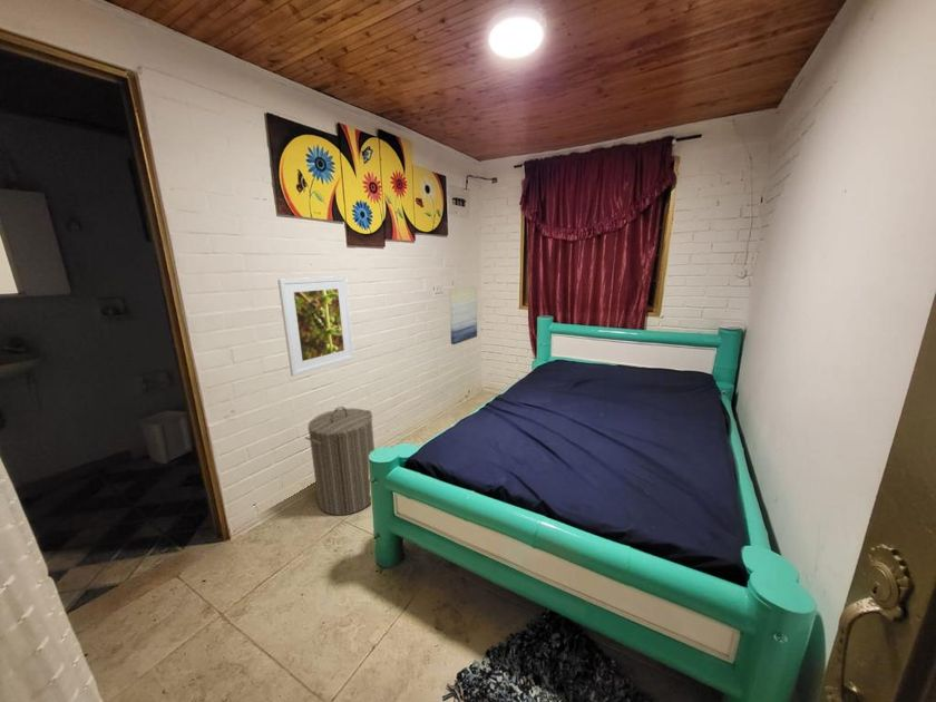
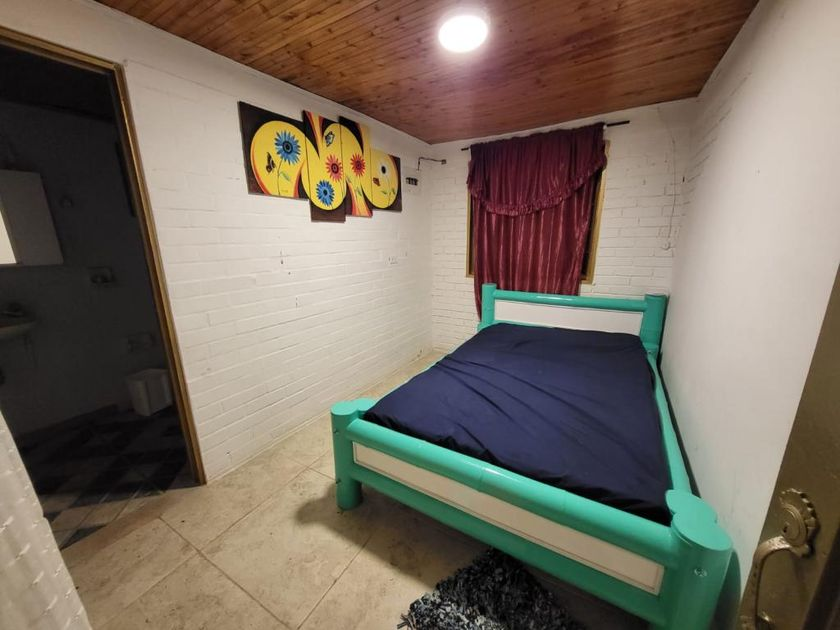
- laundry hamper (344, 452)
- wall art (464, 314)
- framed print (320, 323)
